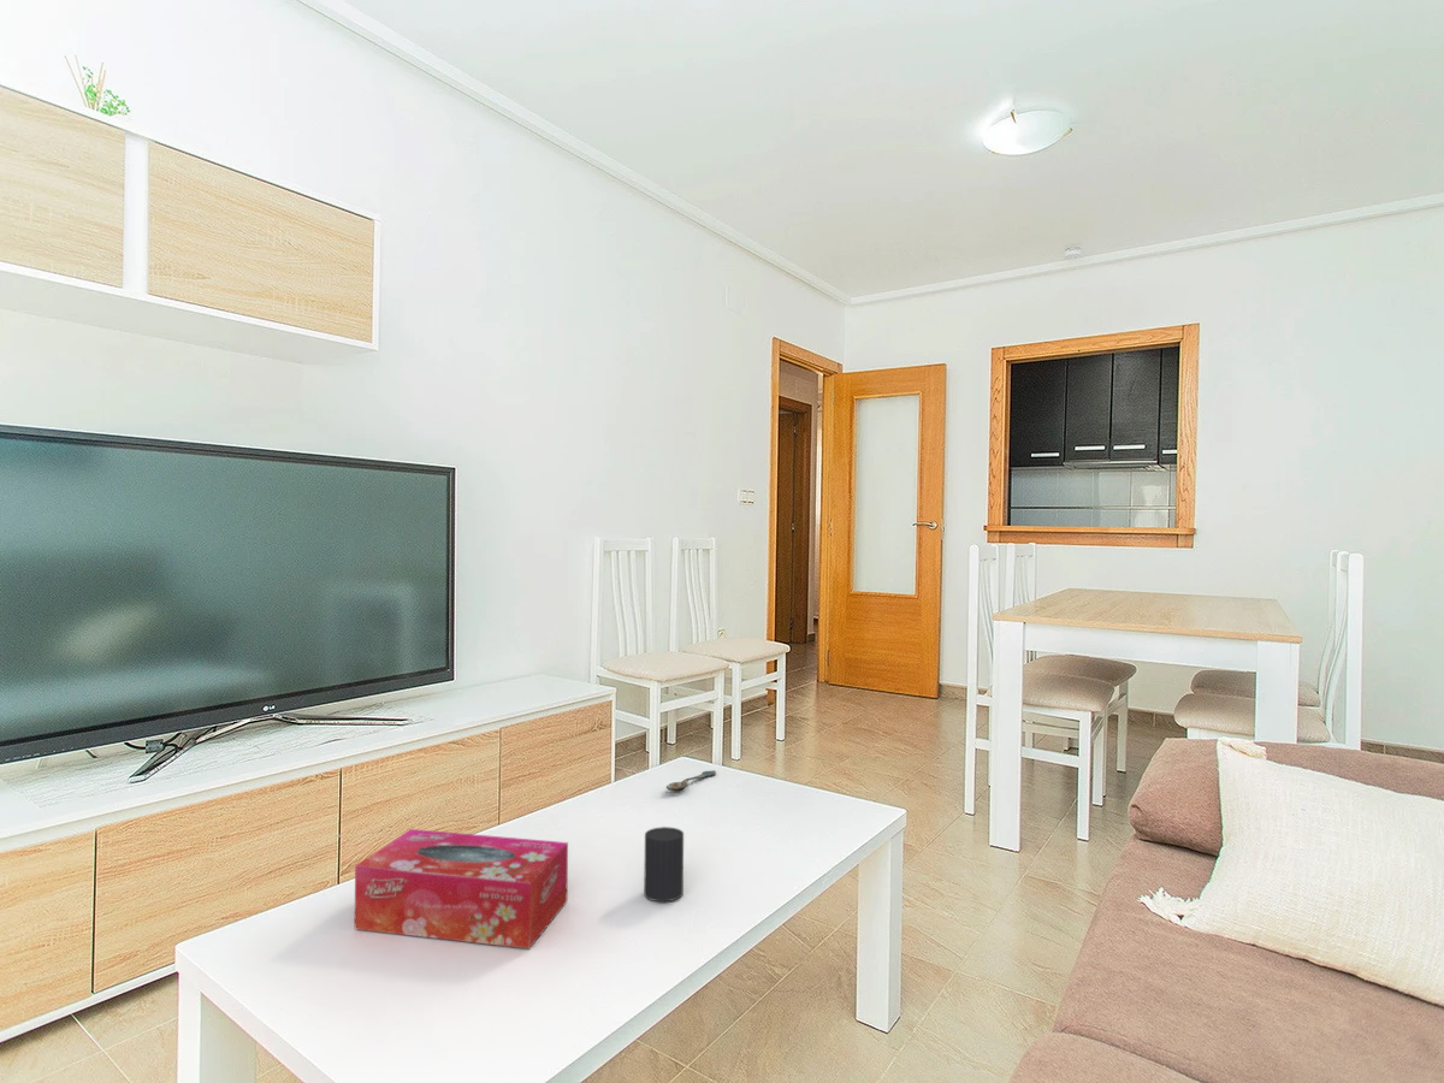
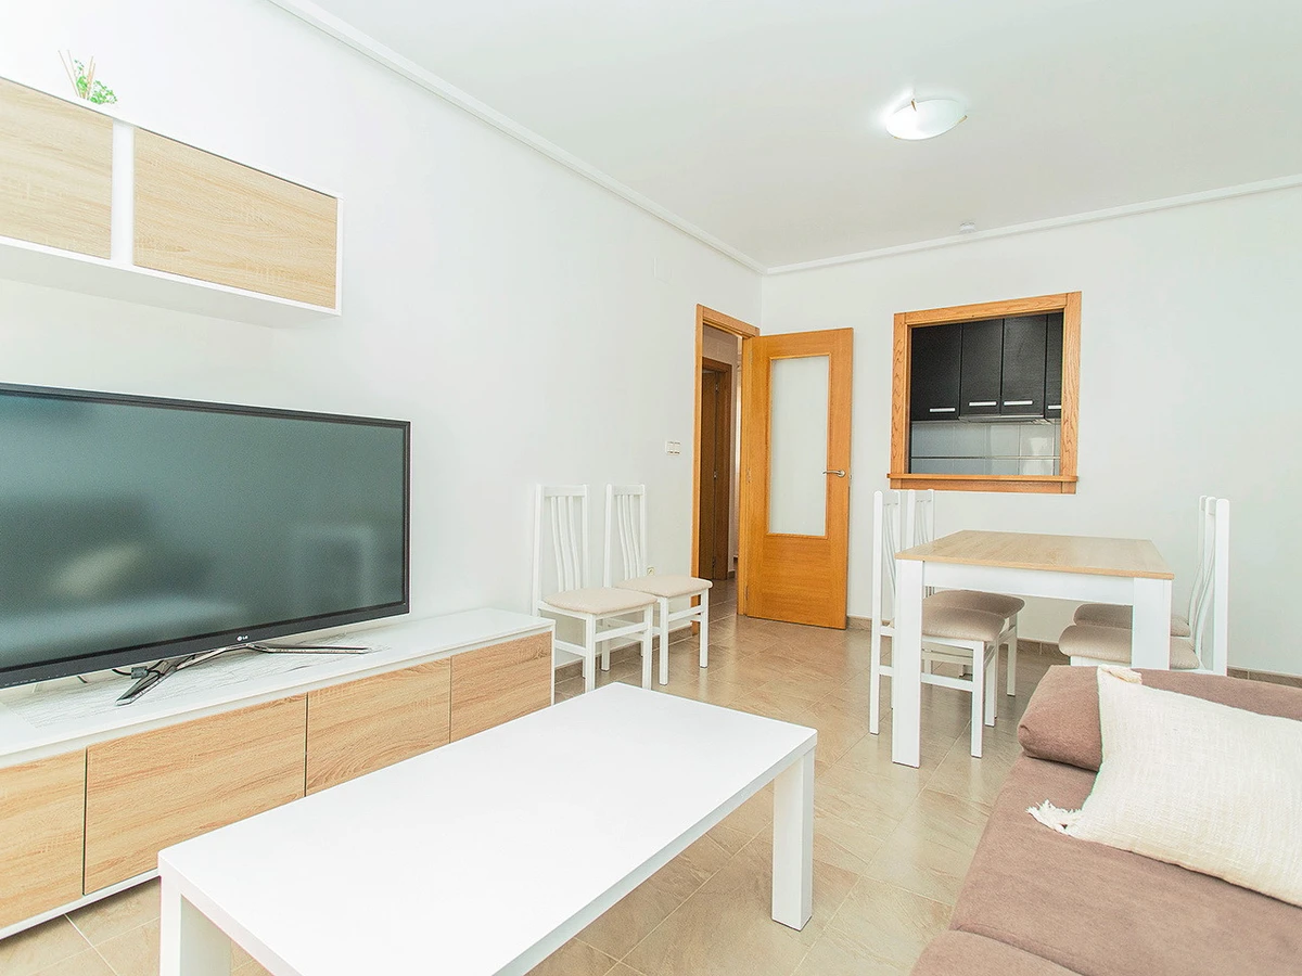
- spoon (692, 779)
- cup (663, 863)
- tissue box (464, 883)
